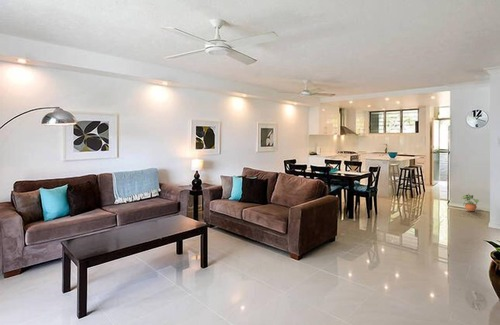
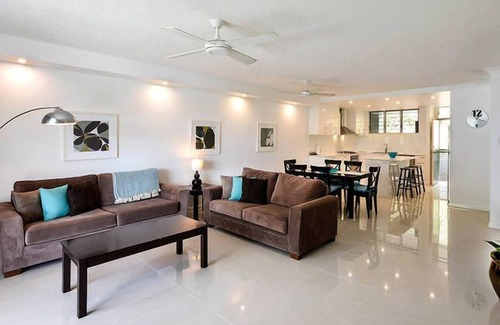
- potted plant (469, 202)
